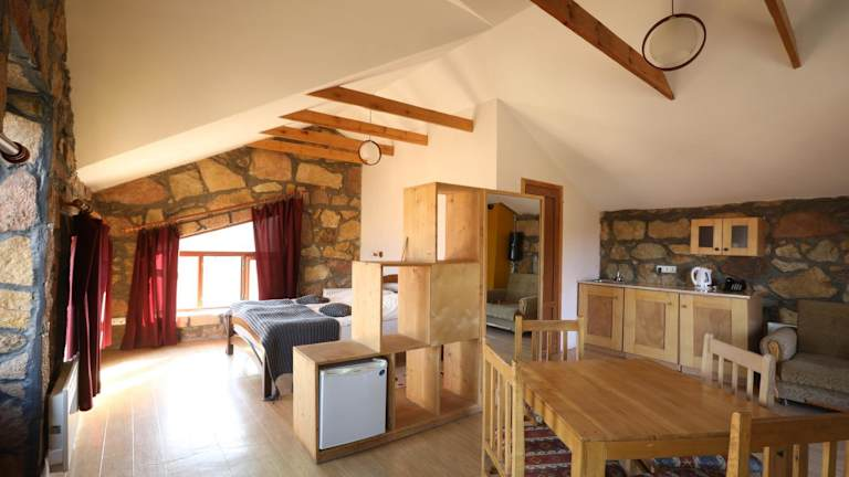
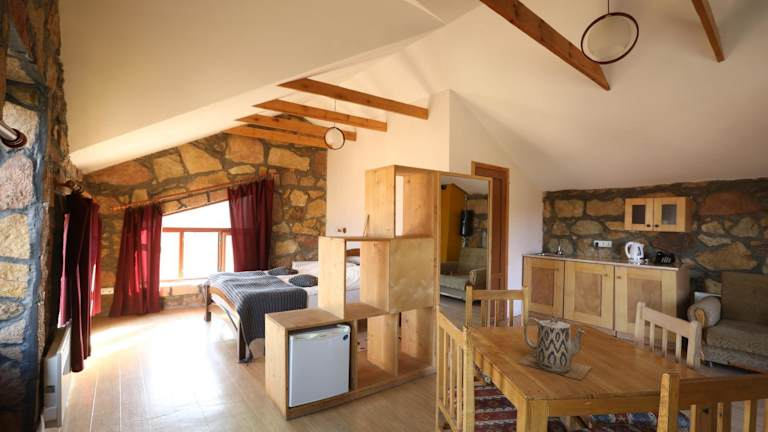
+ teapot (553, 339)
